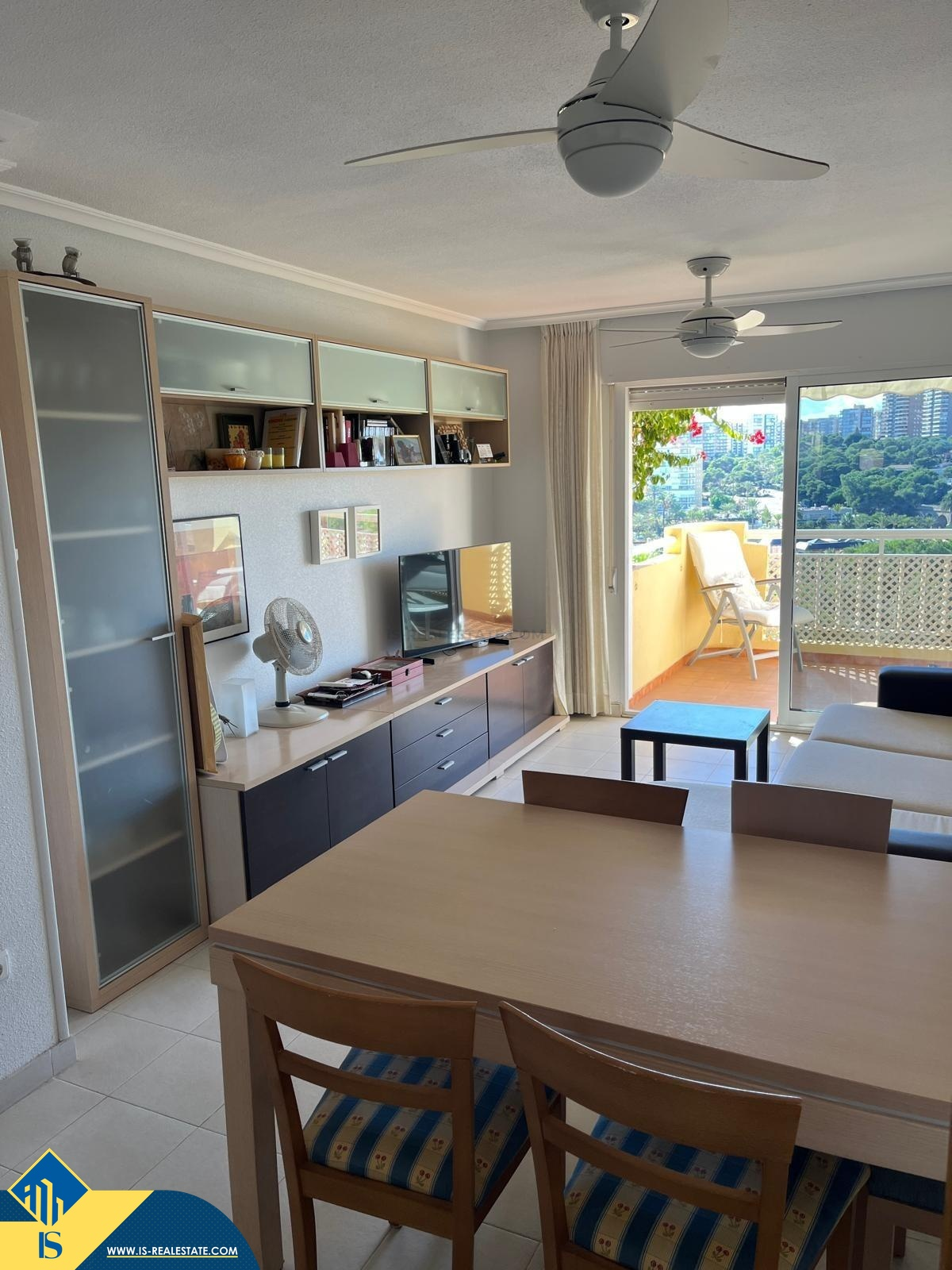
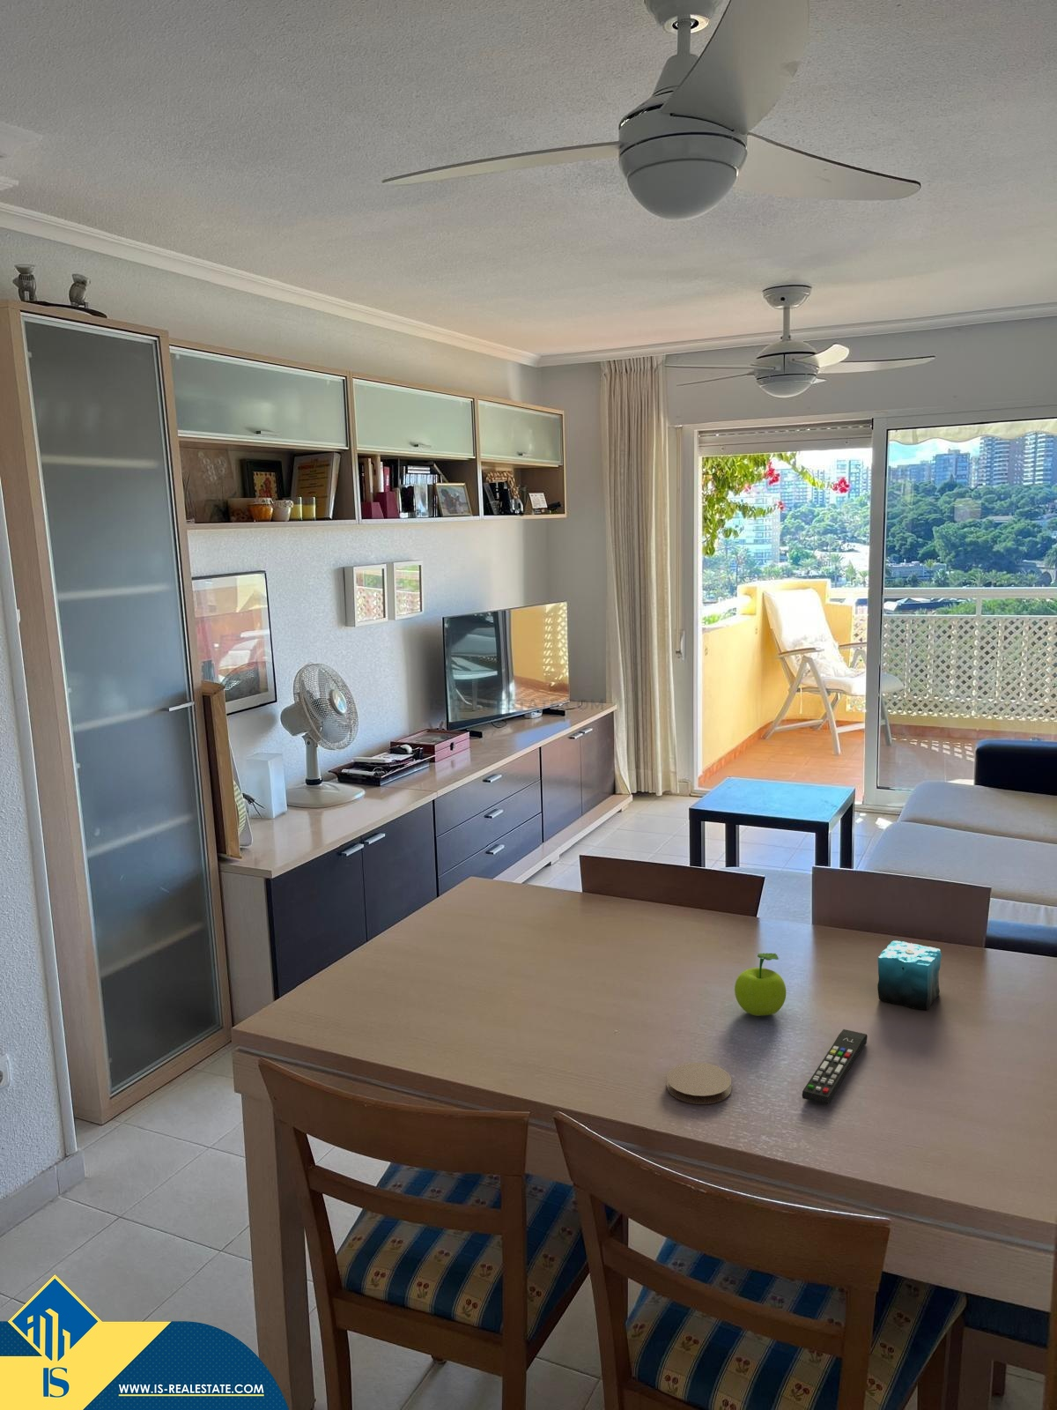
+ candle (910, 965)
+ fruit (764, 981)
+ remote control (836, 1065)
+ coaster (698, 1082)
